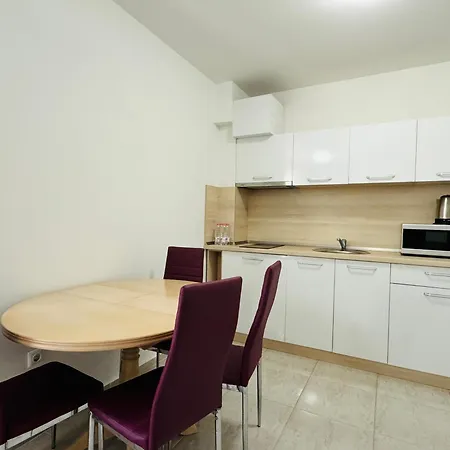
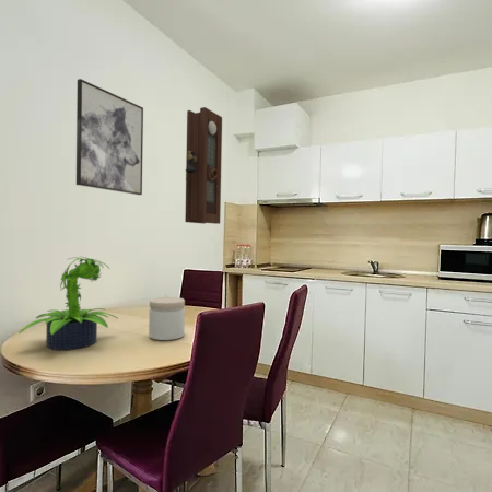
+ wall art (113, 142)
+ potted plant (72, 300)
+ pendulum clock (202, 167)
+ jar (166, 317)
